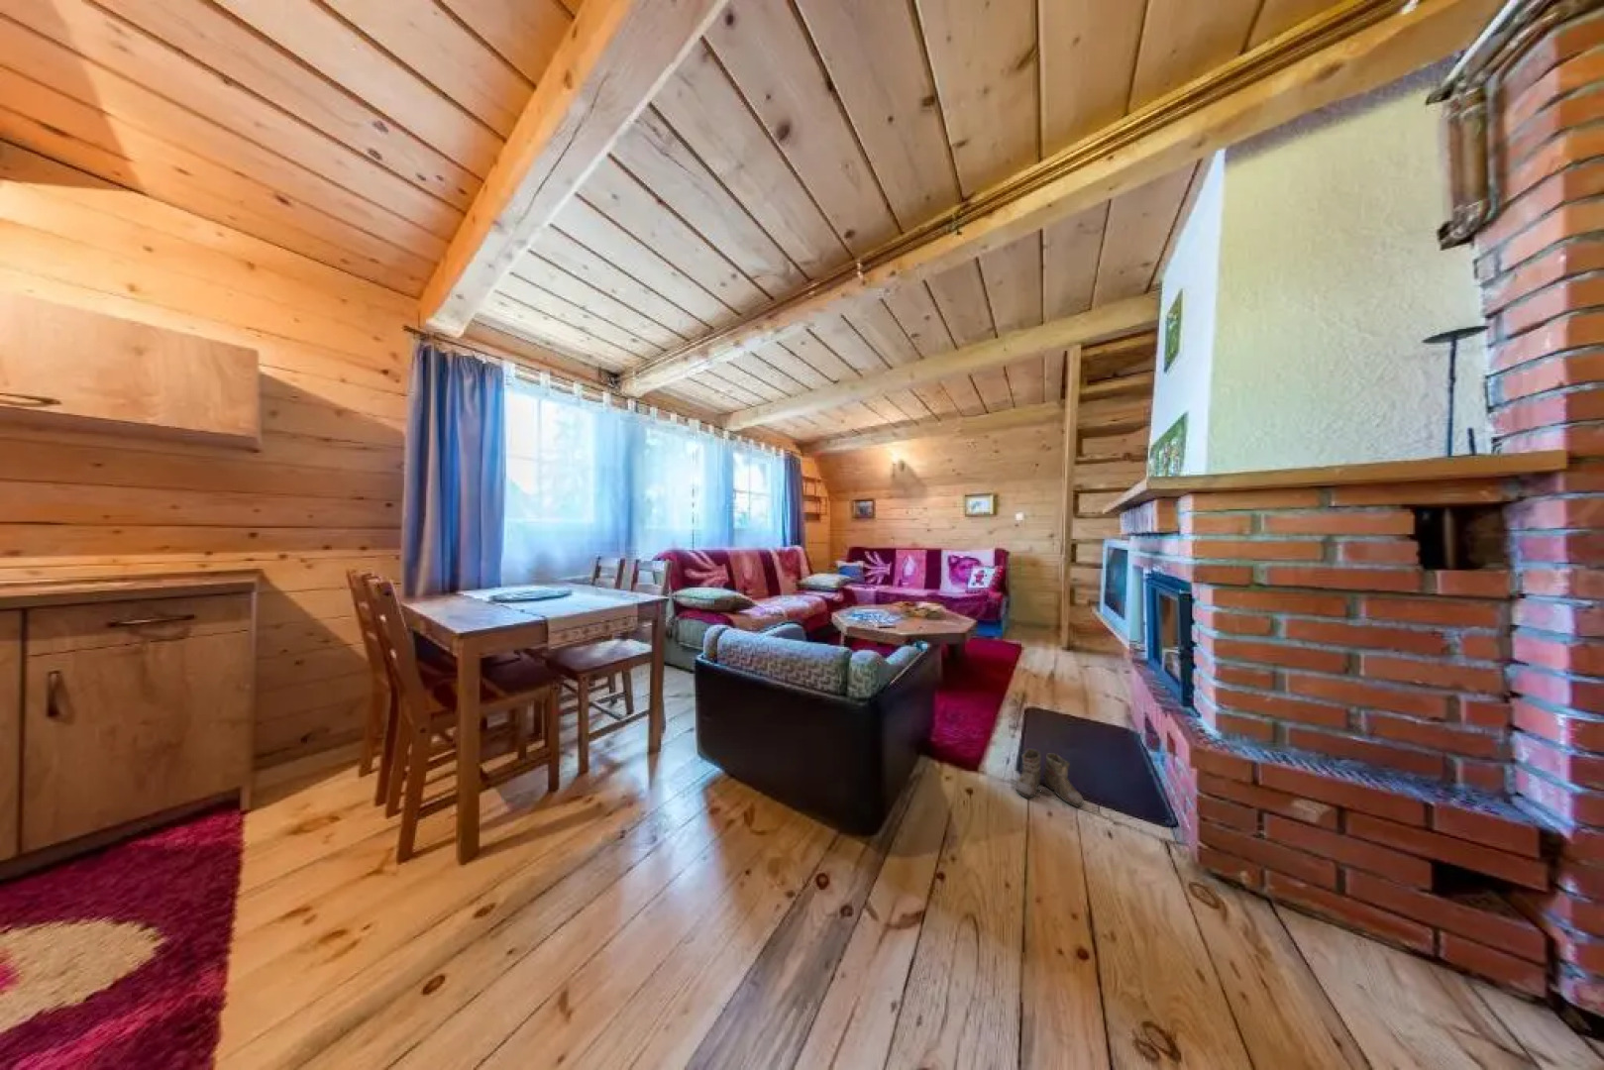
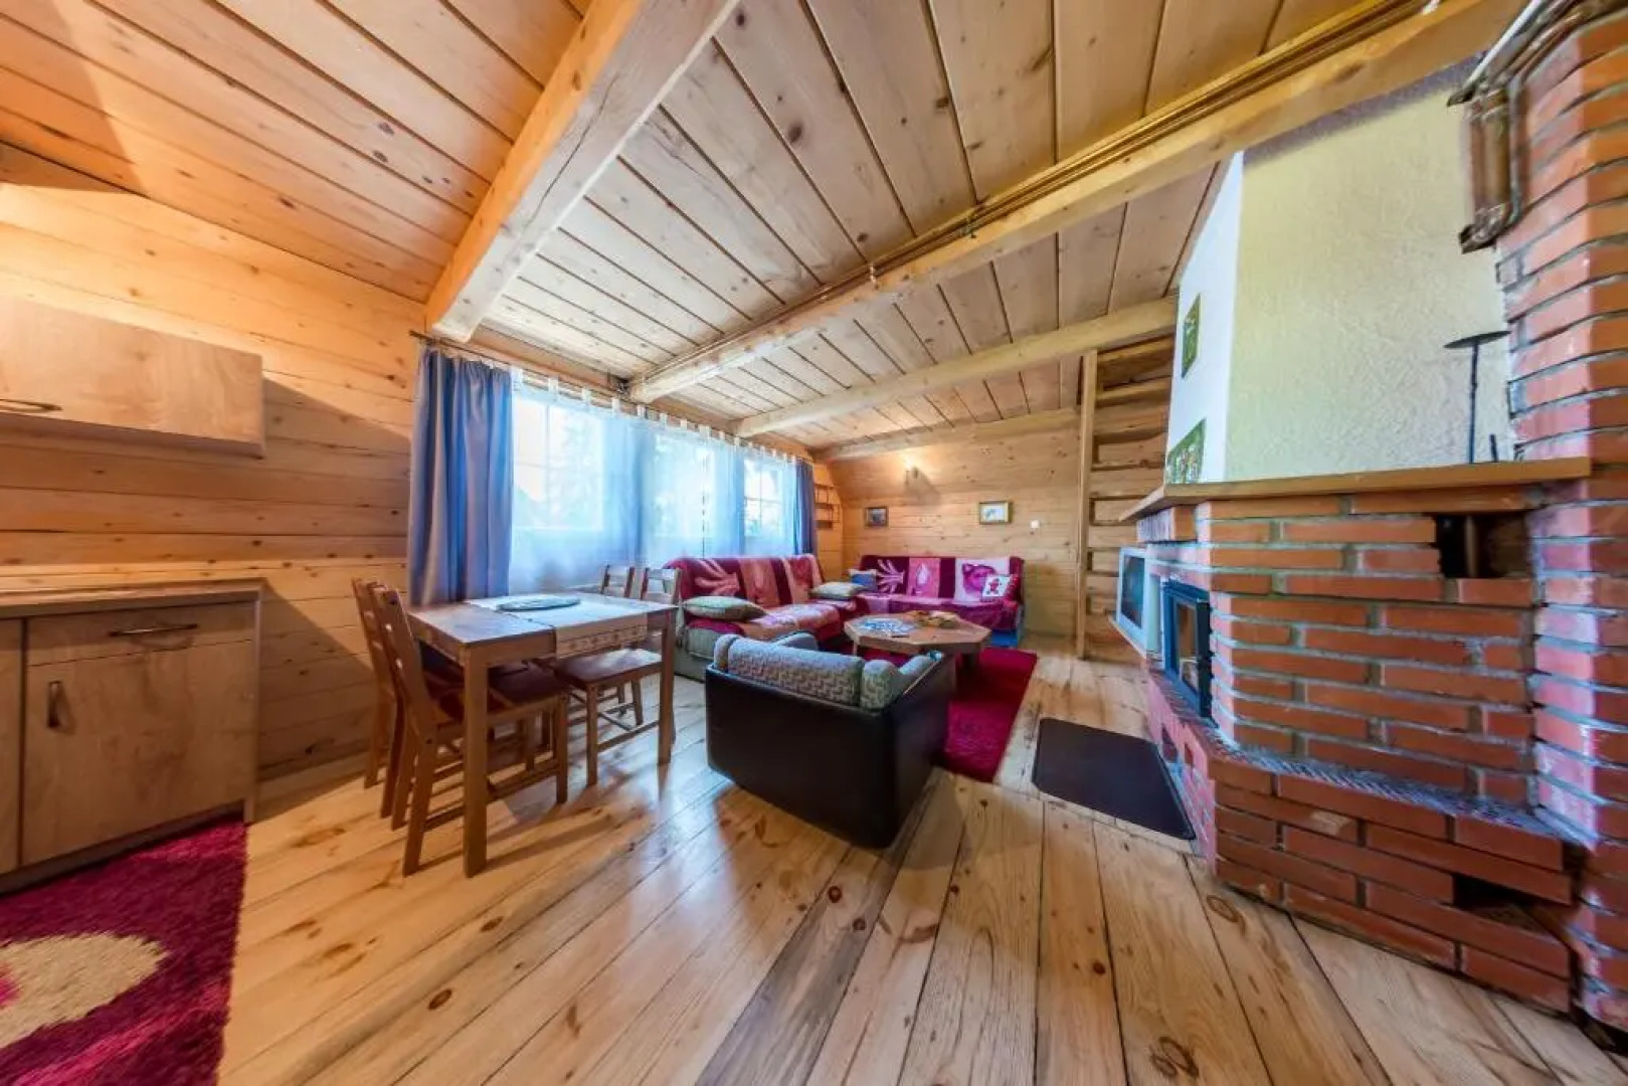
- boots (1044, 775)
